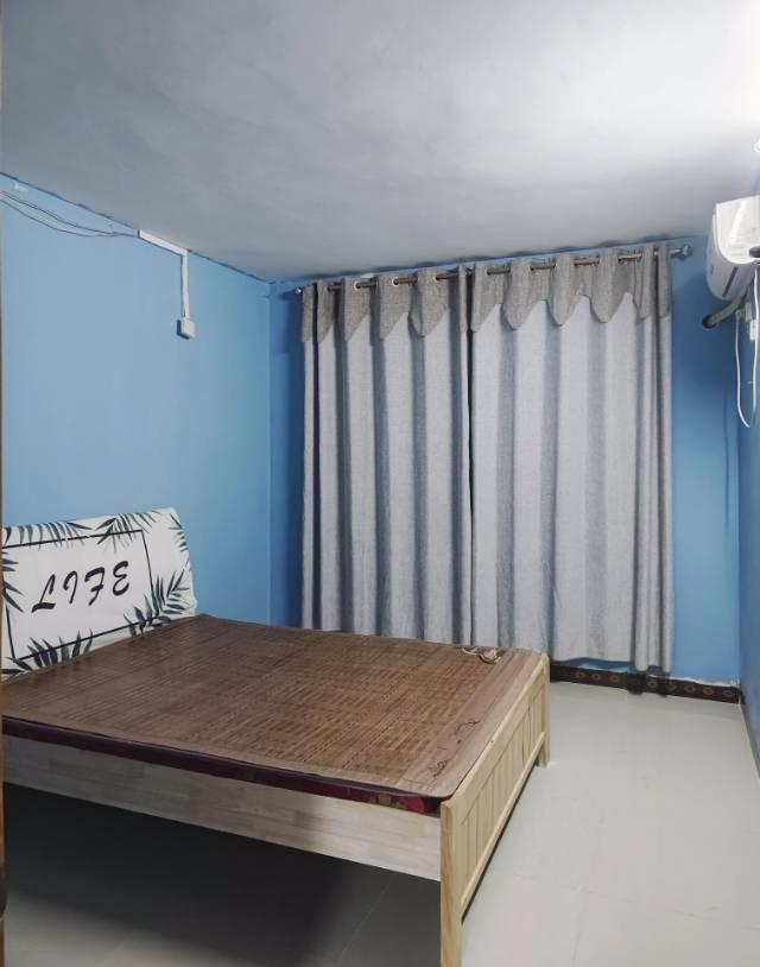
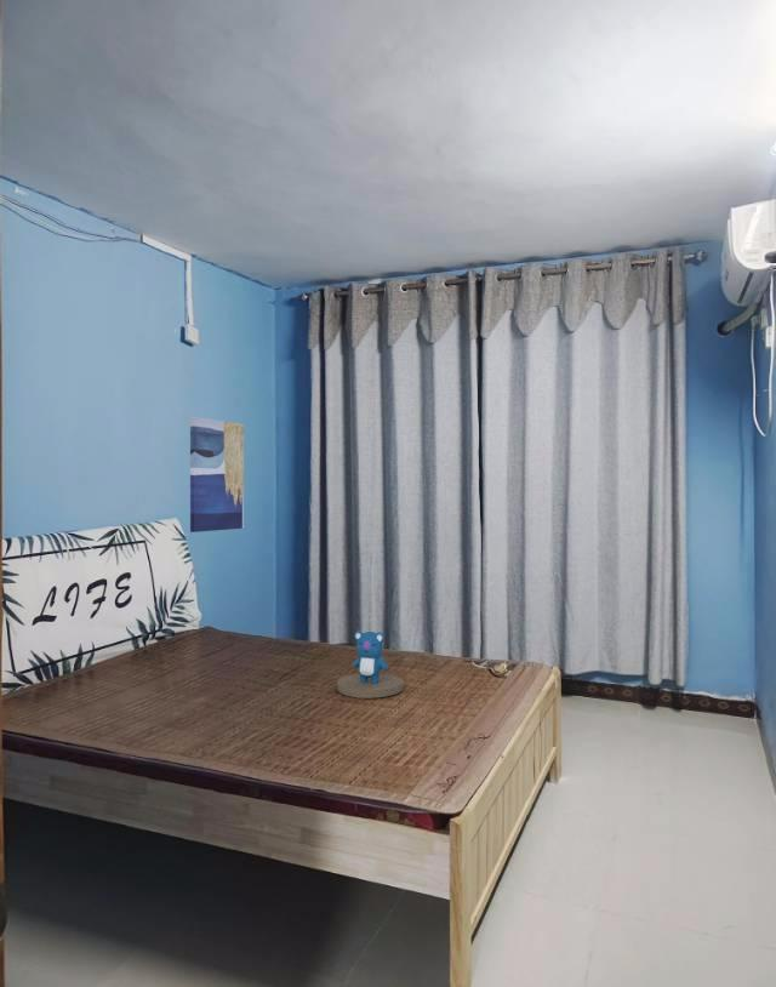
+ teddy bear (370, 660)
+ wall art (218, 475)
